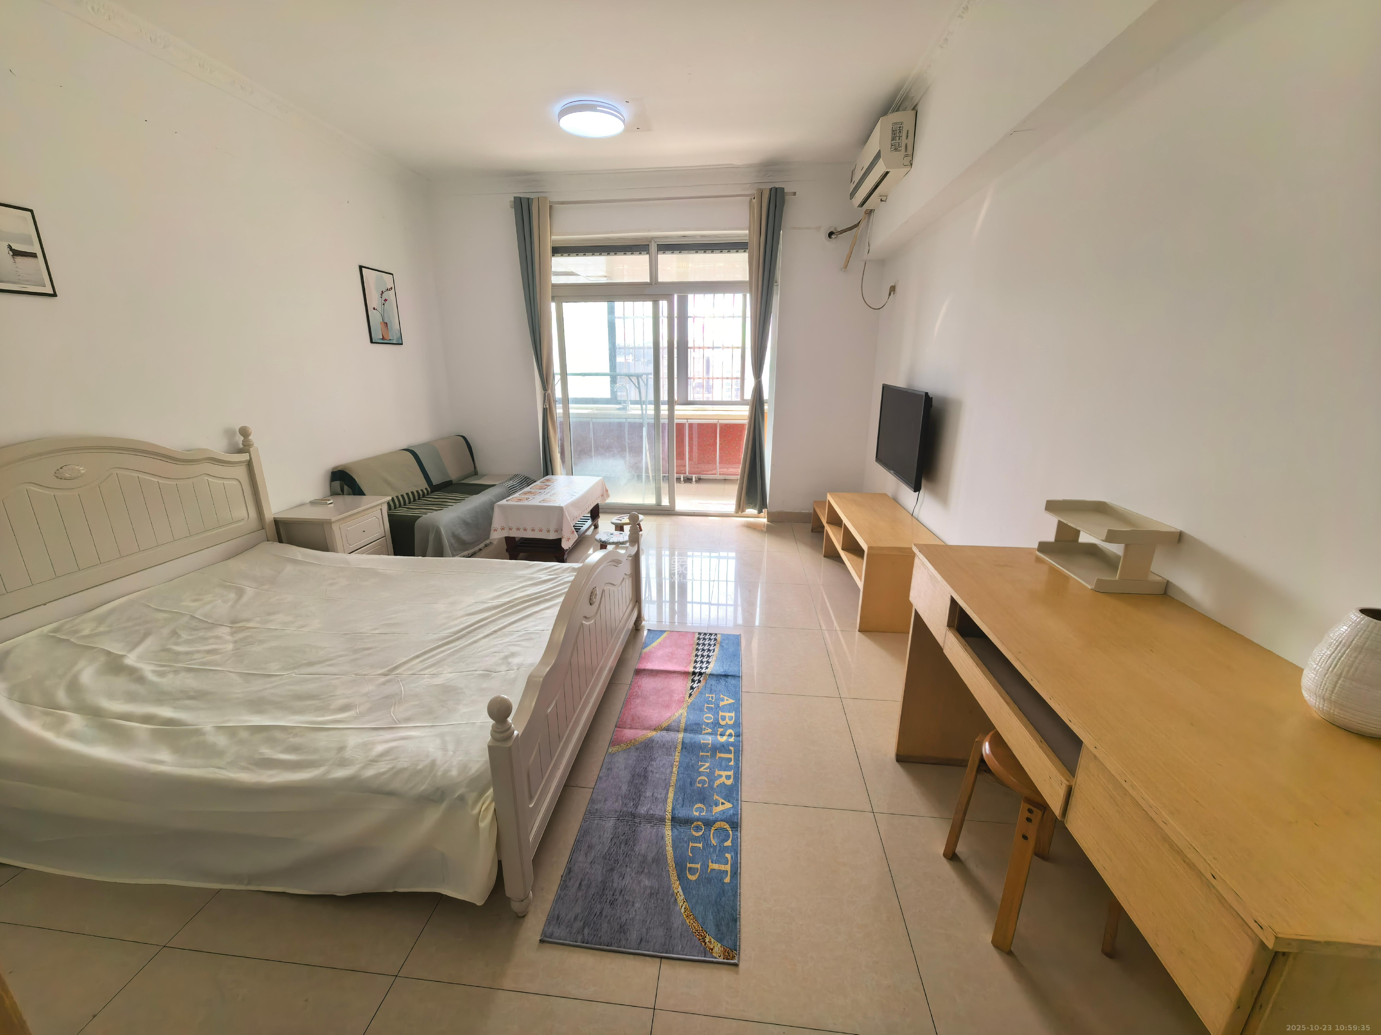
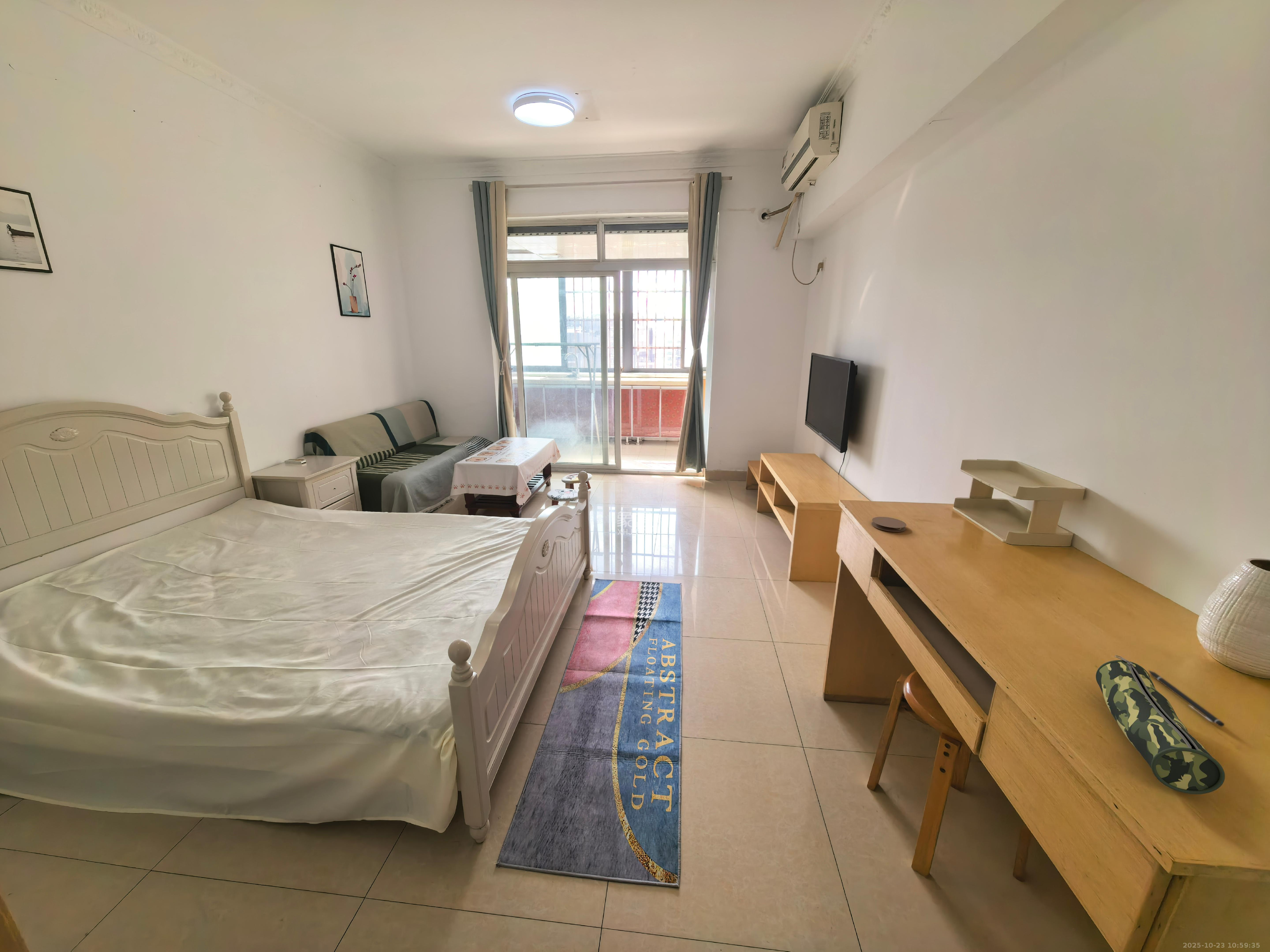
+ pencil case (1149, 718)
+ pen (1182, 695)
+ coaster (889, 524)
